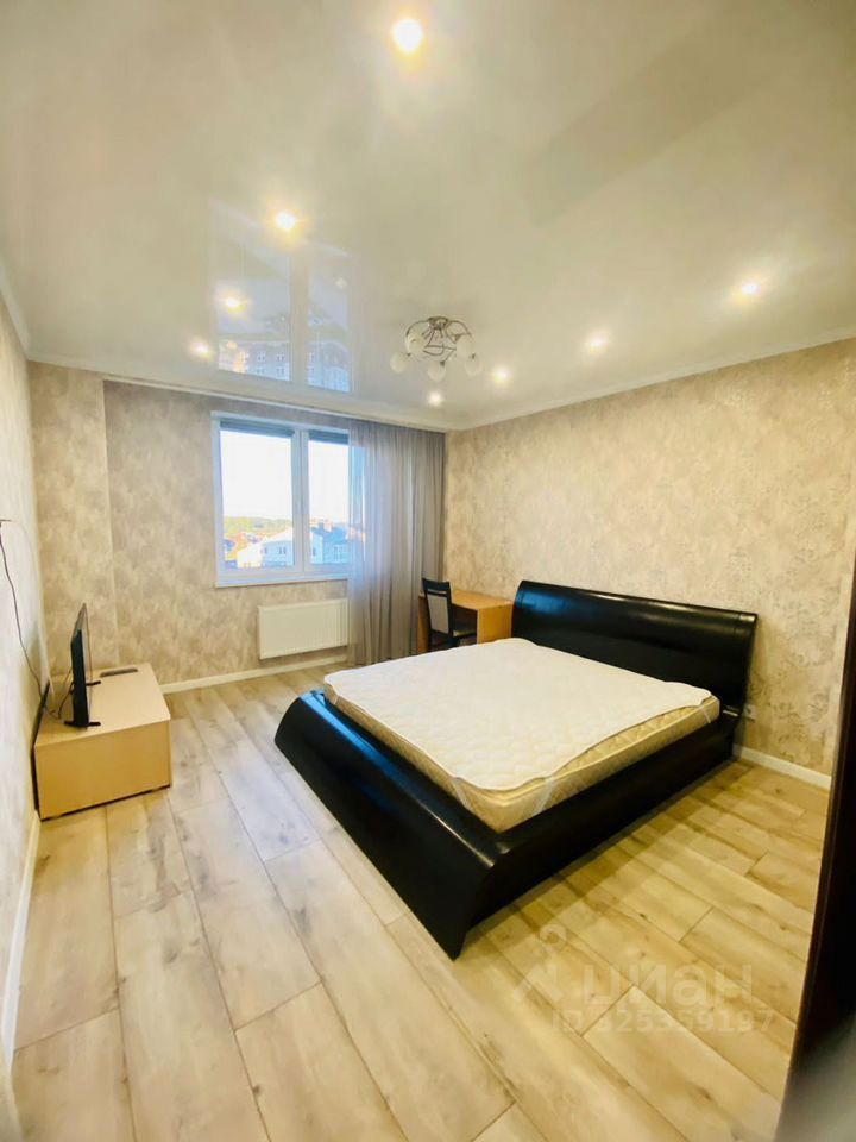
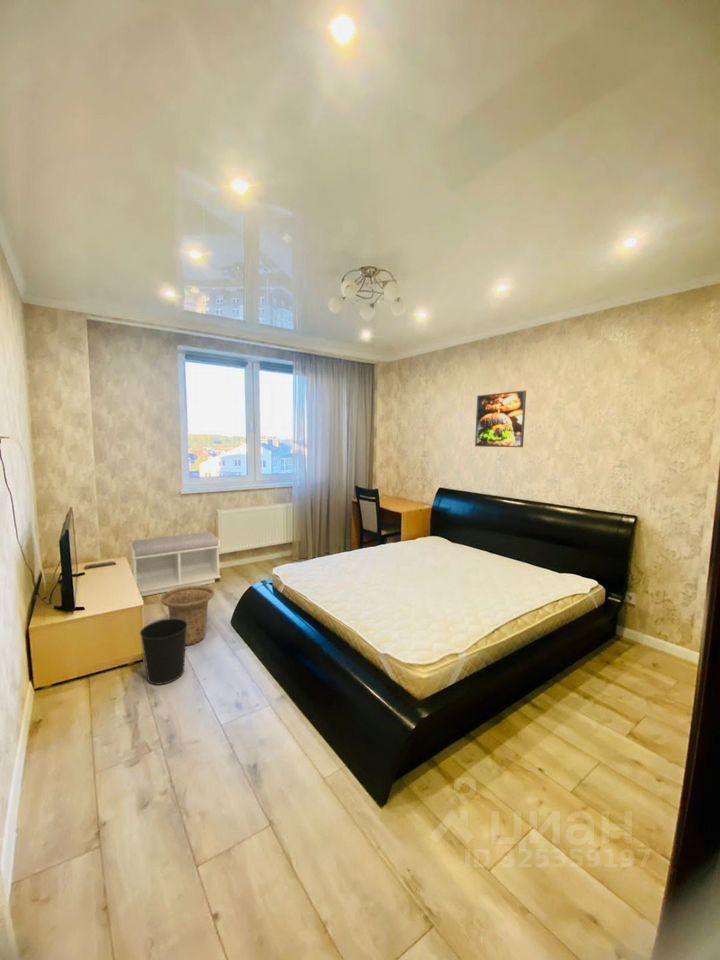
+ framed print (499, 420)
+ bench (176, 561)
+ basket (188, 616)
+ wastebasket (165, 651)
